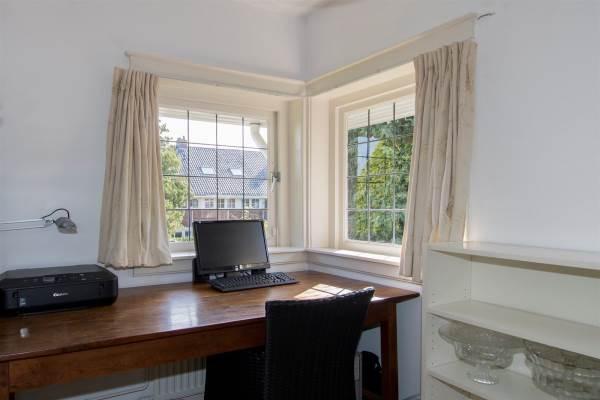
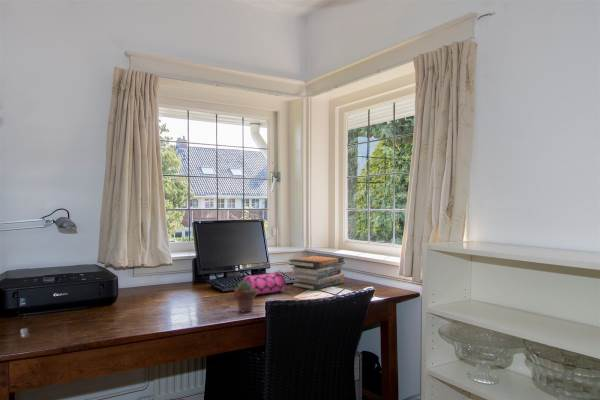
+ potted succulent (245, 295)
+ book stack (317, 271)
+ pencil case (263, 282)
